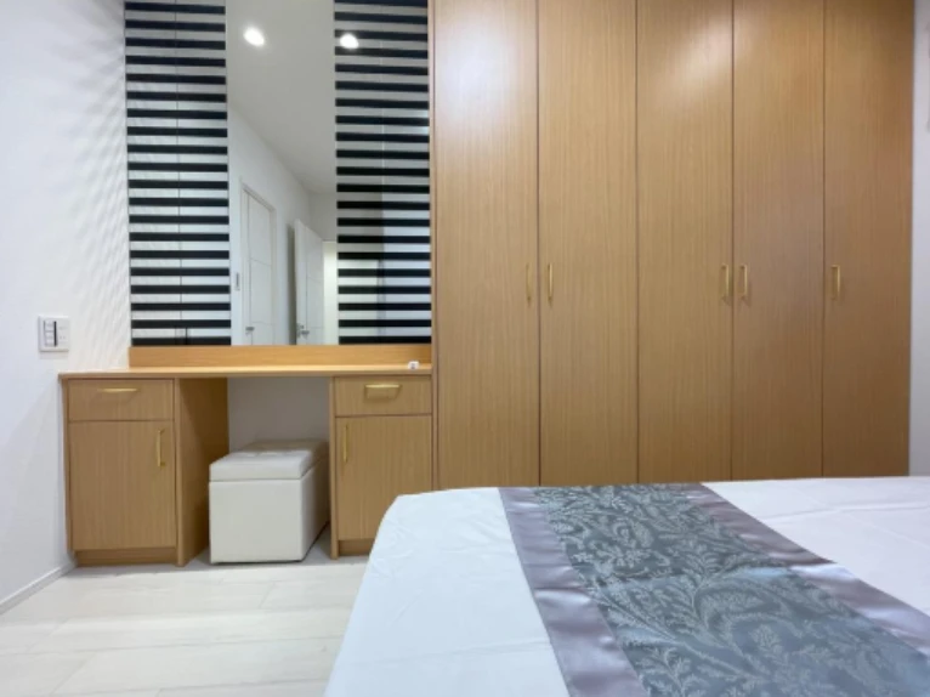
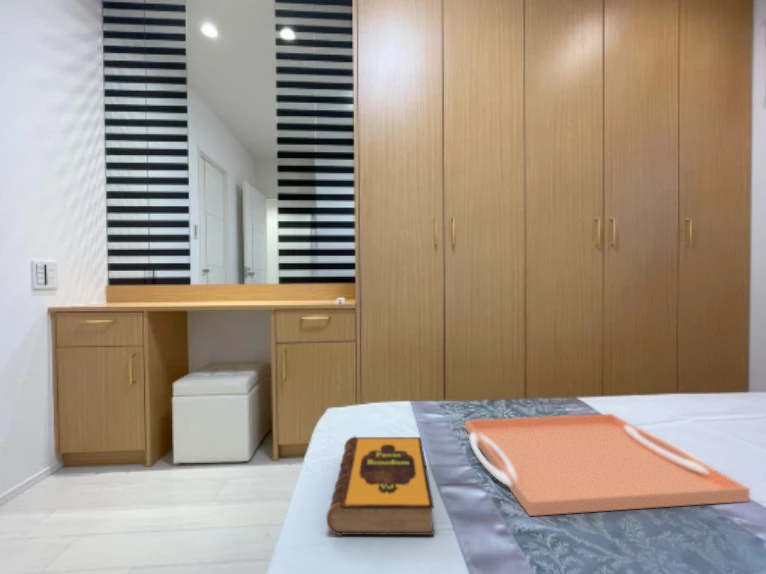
+ serving tray (580, 452)
+ hardback book (381, 477)
